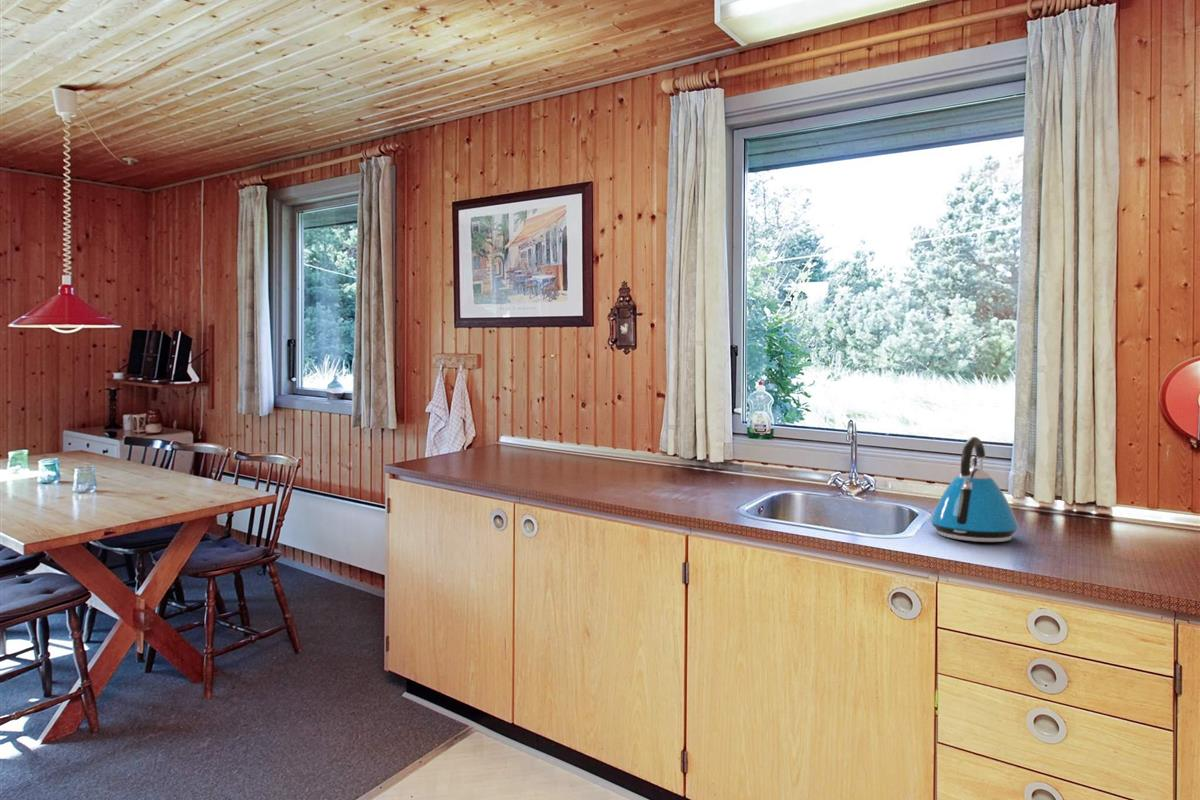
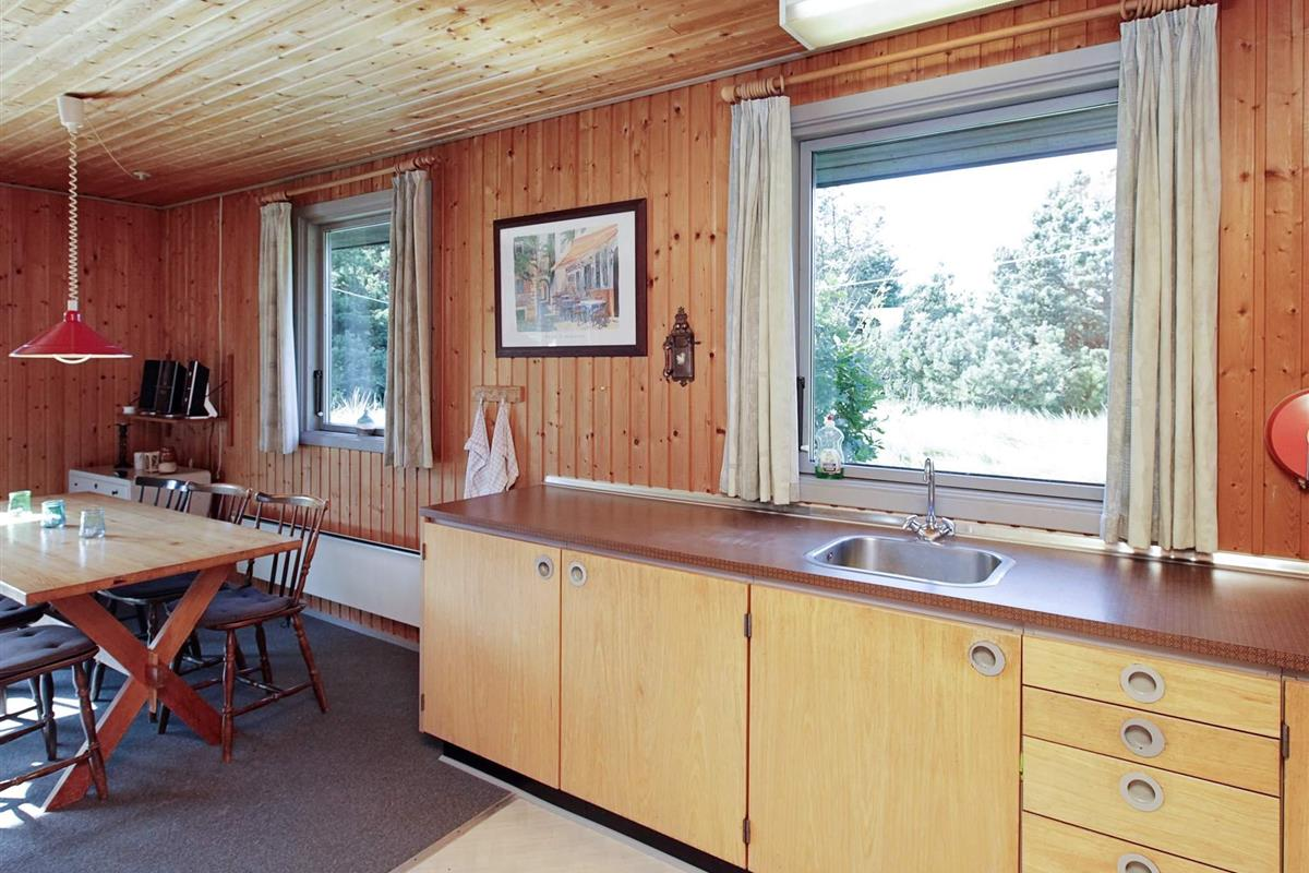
- kettle (973, 486)
